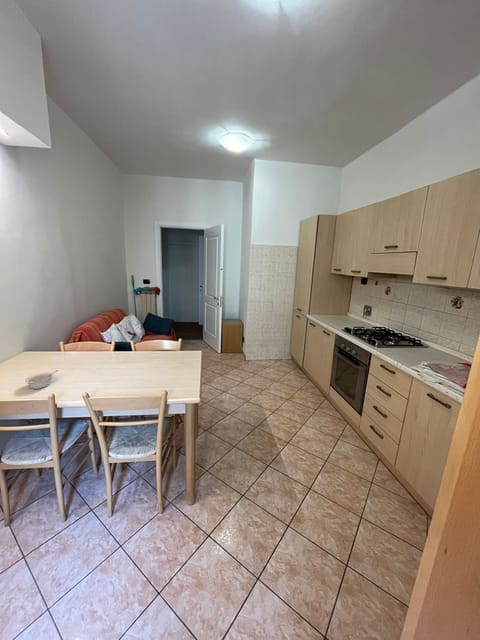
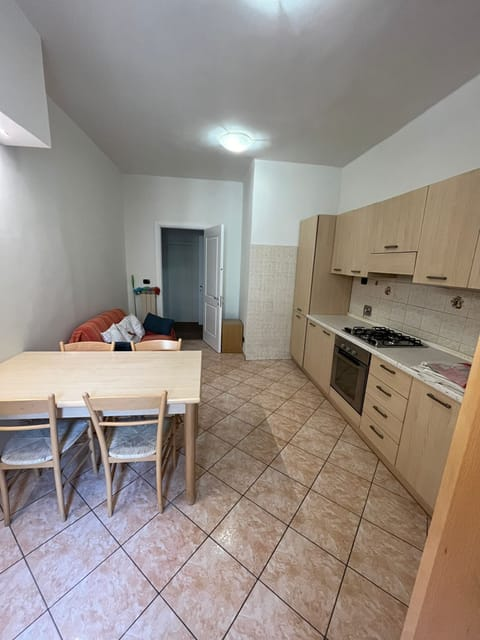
- legume (40, 380)
